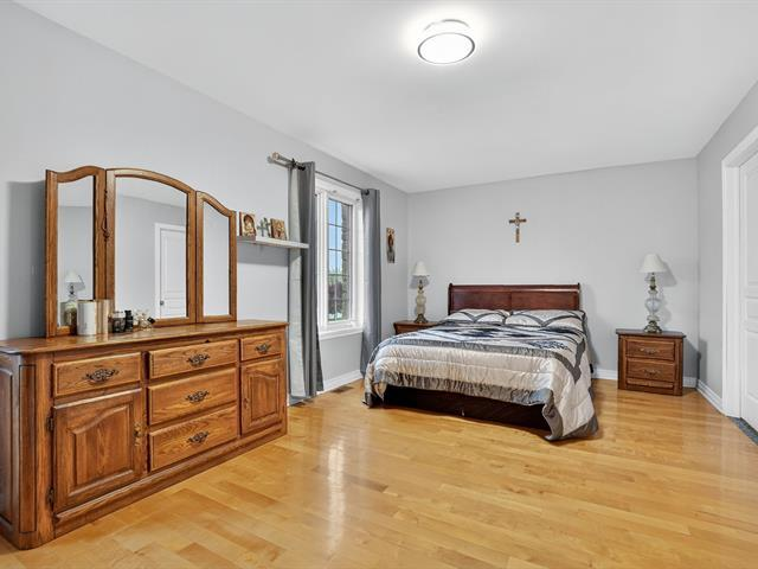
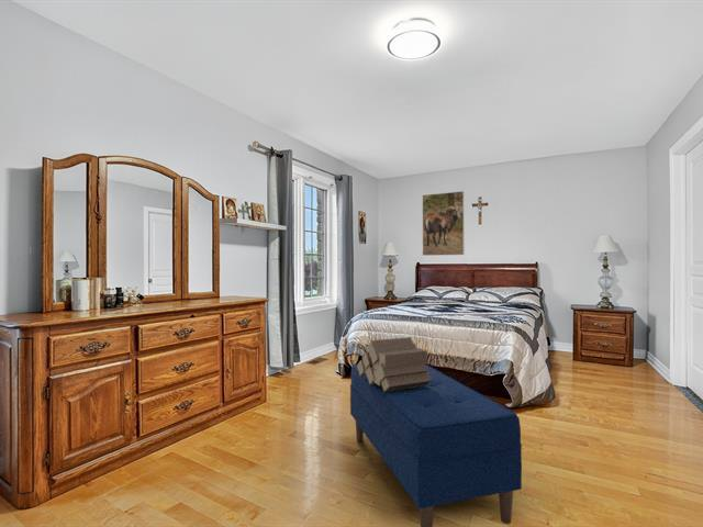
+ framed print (443, 224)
+ log pile (392, 360)
+ bench (419, 428)
